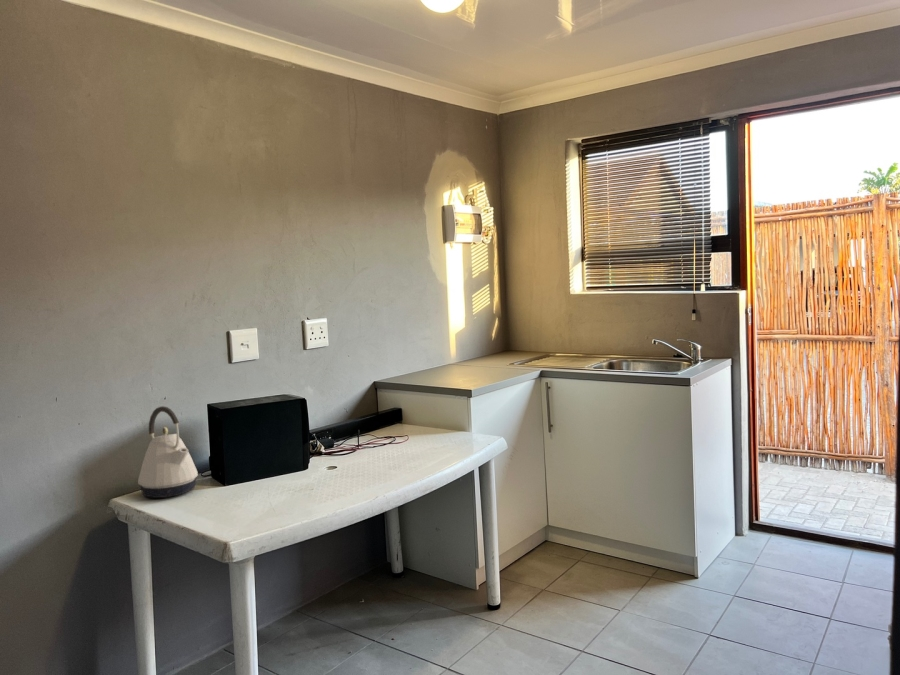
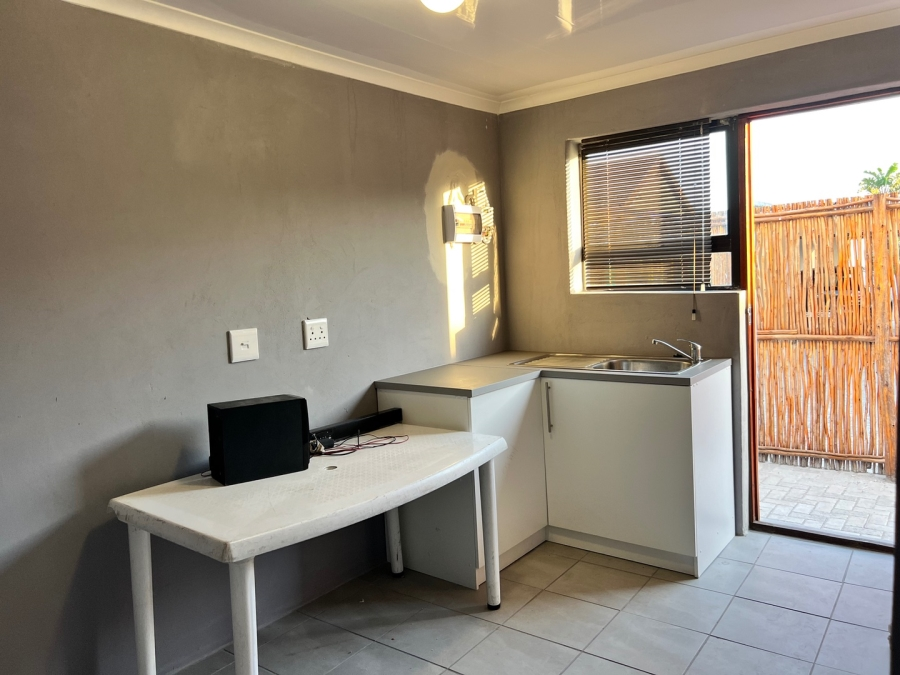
- kettle (167, 449)
